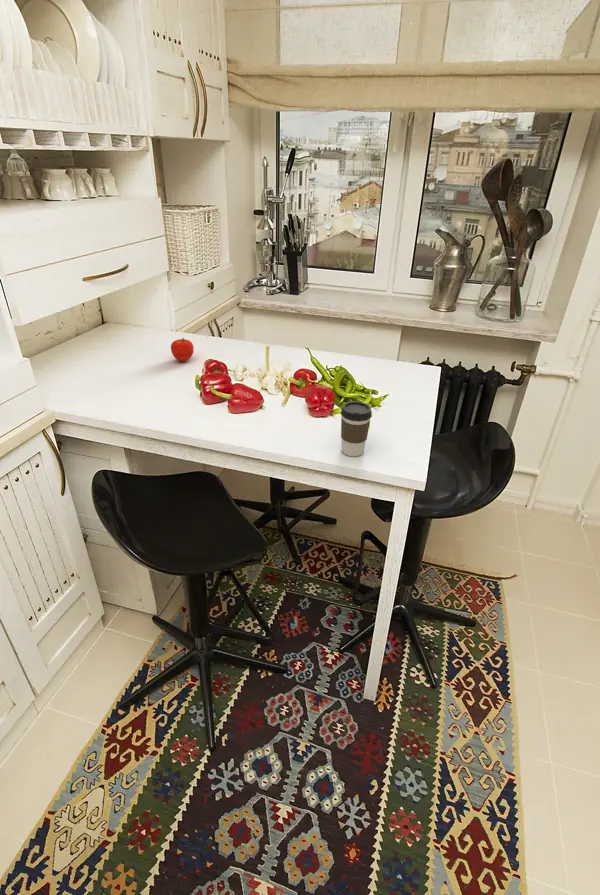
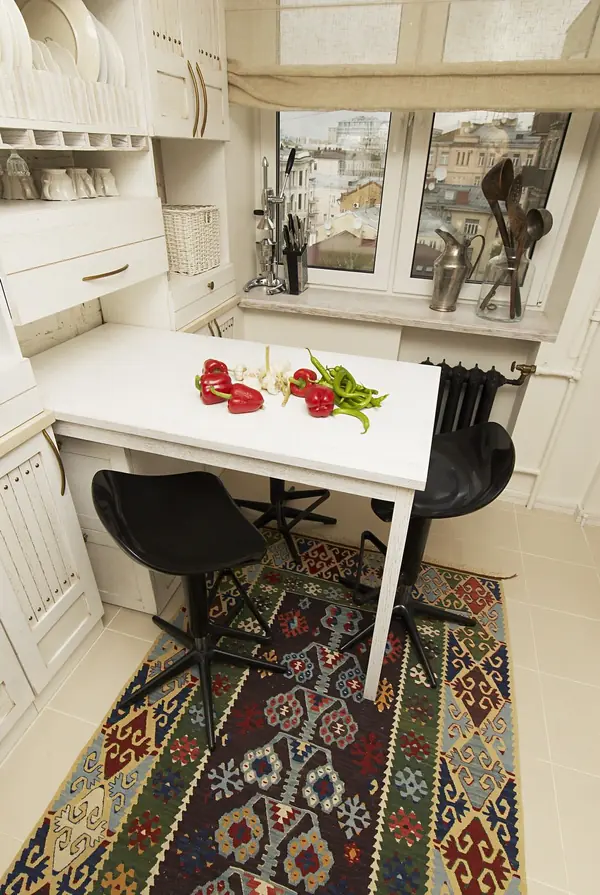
- fruit (182, 349)
- coffee cup (354, 429)
